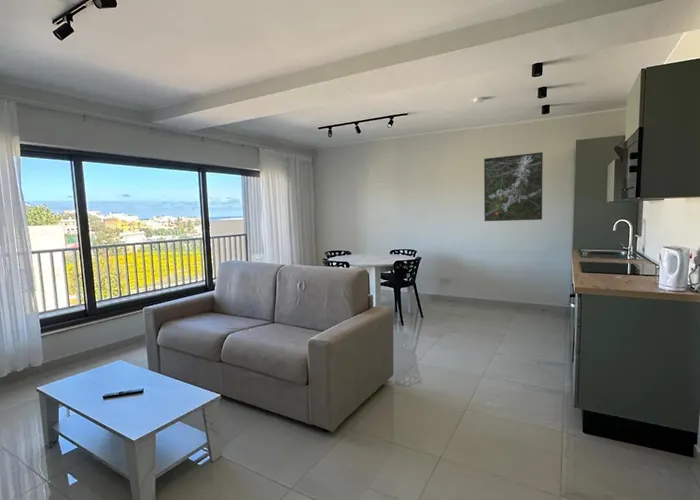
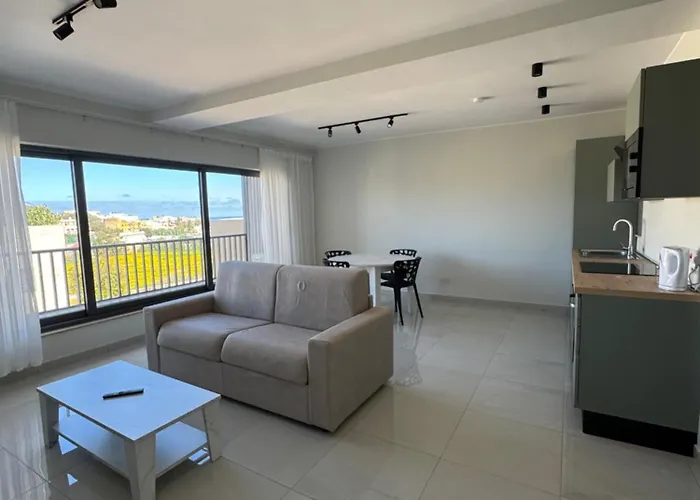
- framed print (512, 188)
